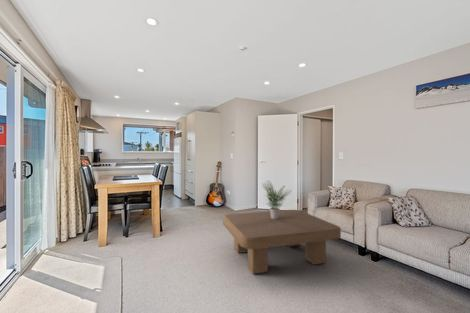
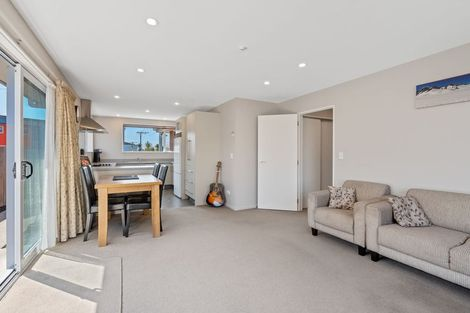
- potted plant (274, 199)
- coffee table (276, 237)
